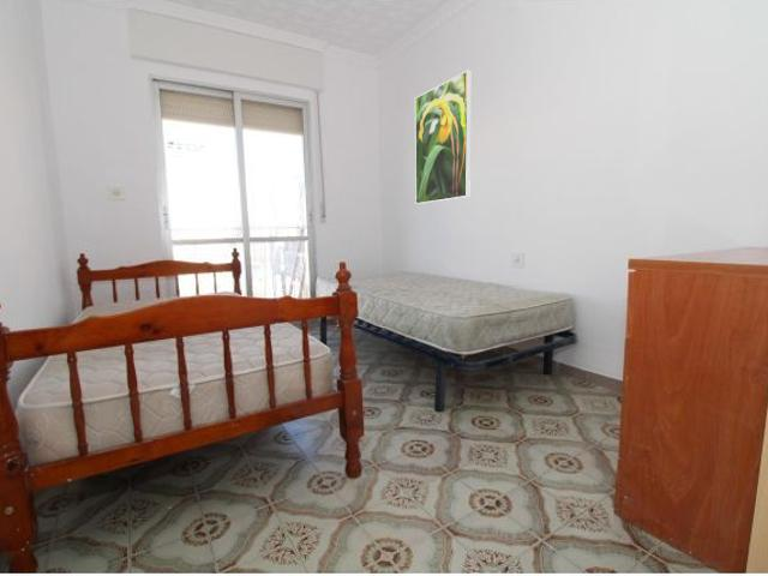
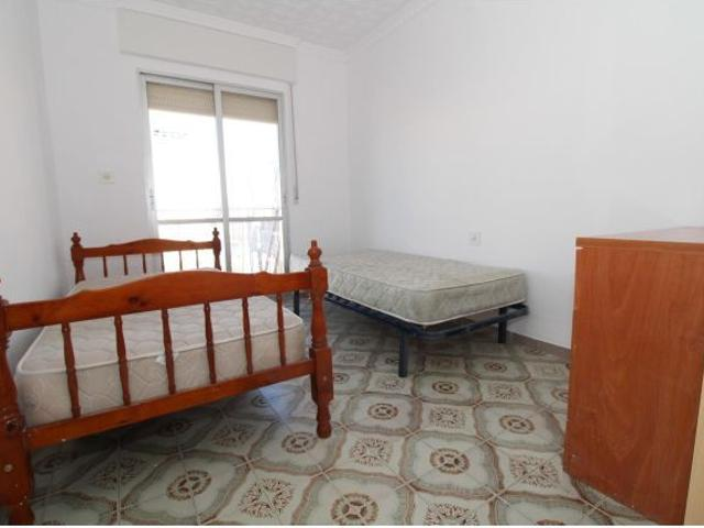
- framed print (440, 144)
